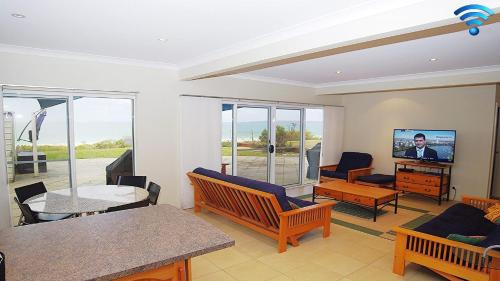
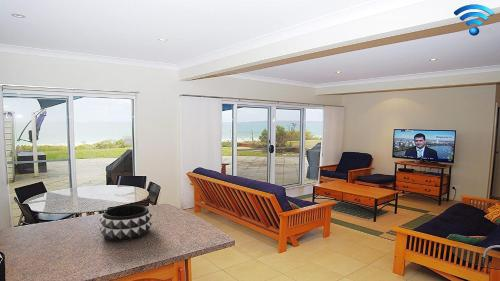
+ decorative bowl (126, 221)
